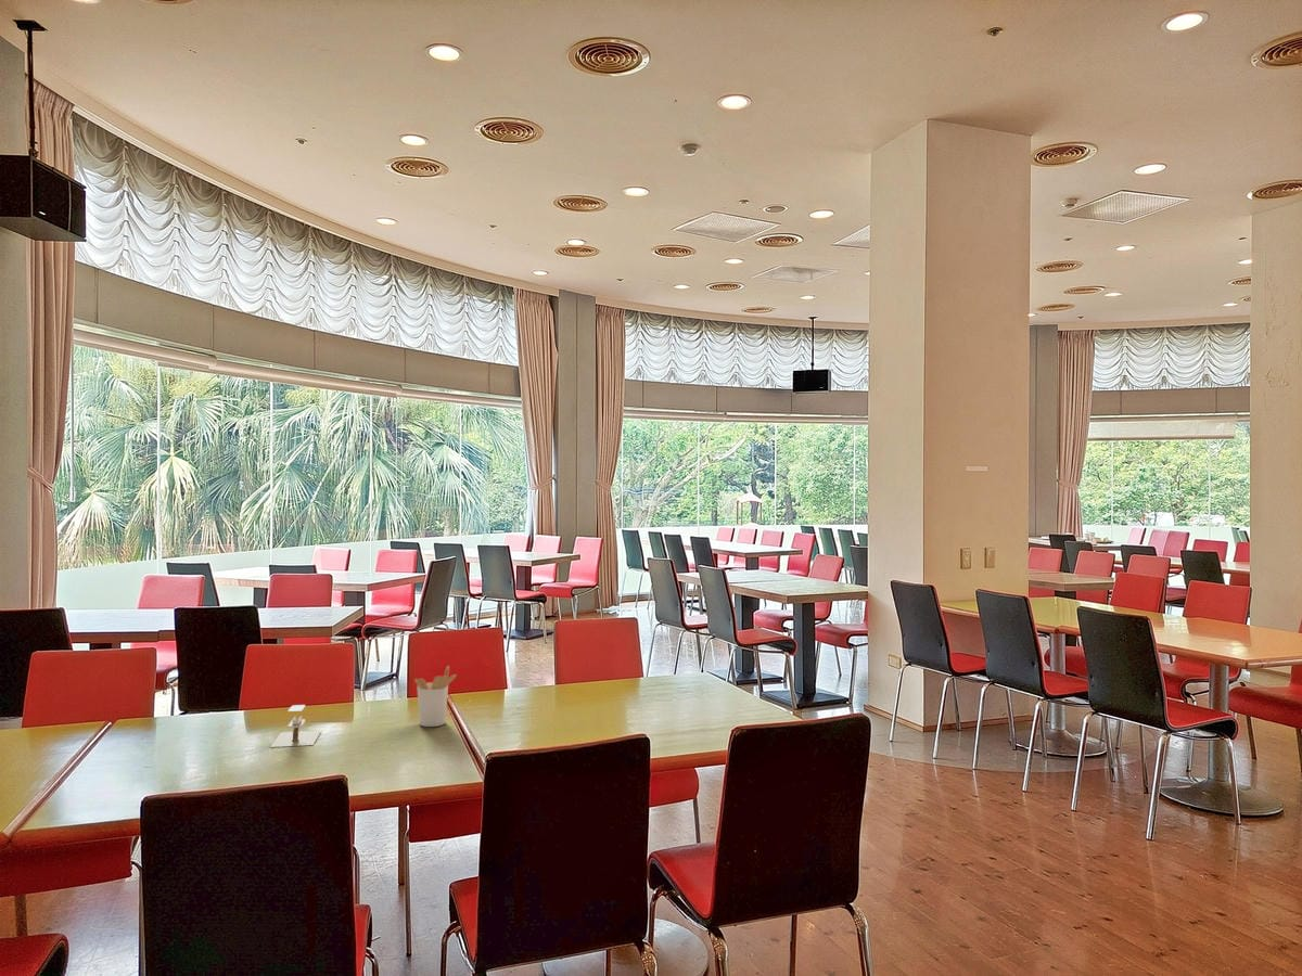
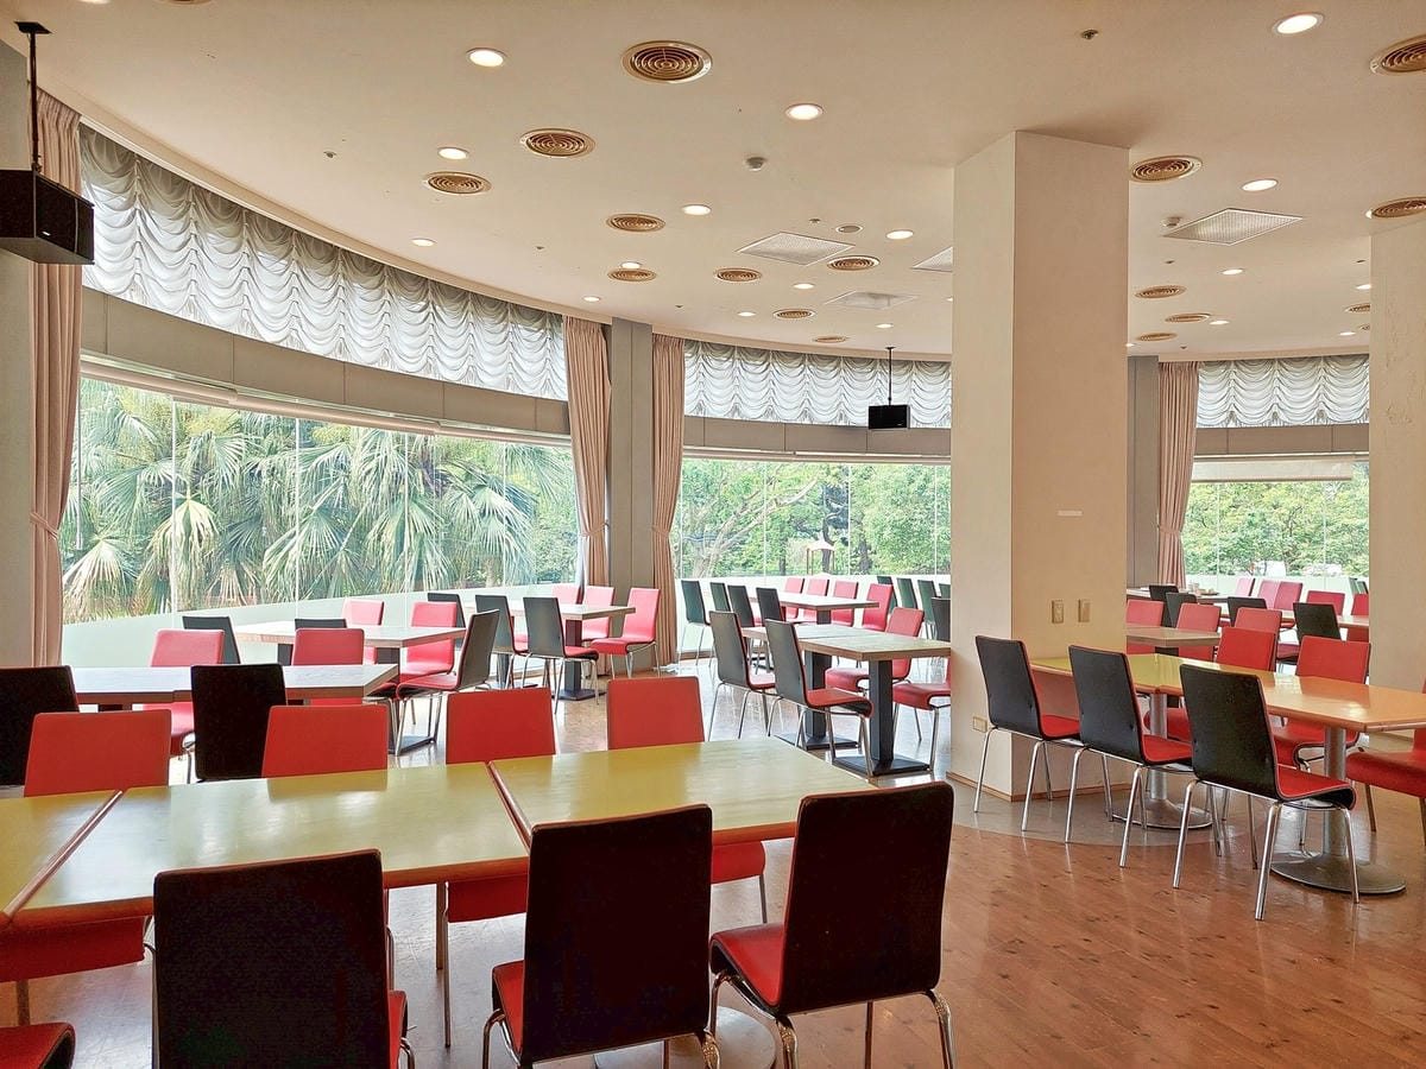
- utensil holder (436, 696)
- napkin holder (296, 722)
